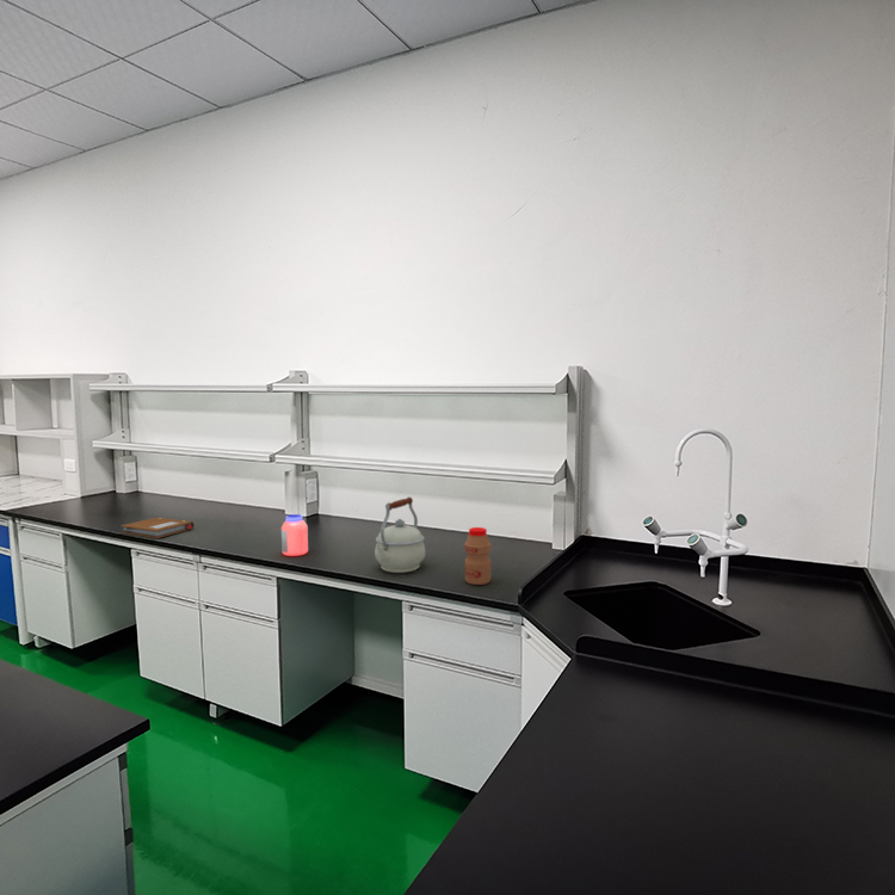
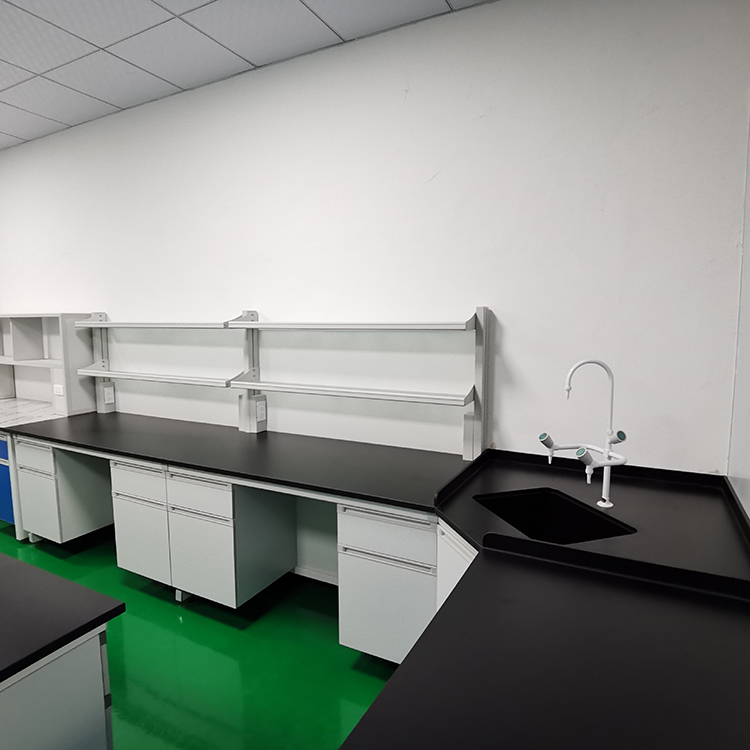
- kettle (397, 535)
- jar (294, 533)
- notebook (159, 526)
- bottle (477, 555)
